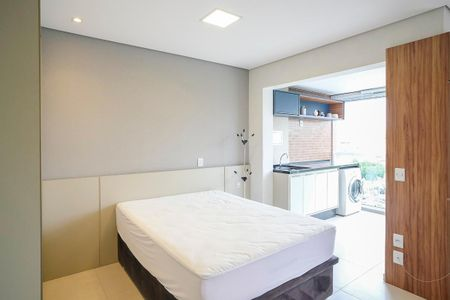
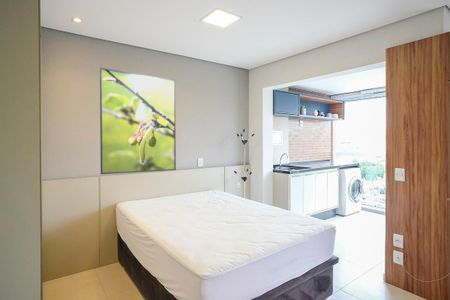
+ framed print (140, 123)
